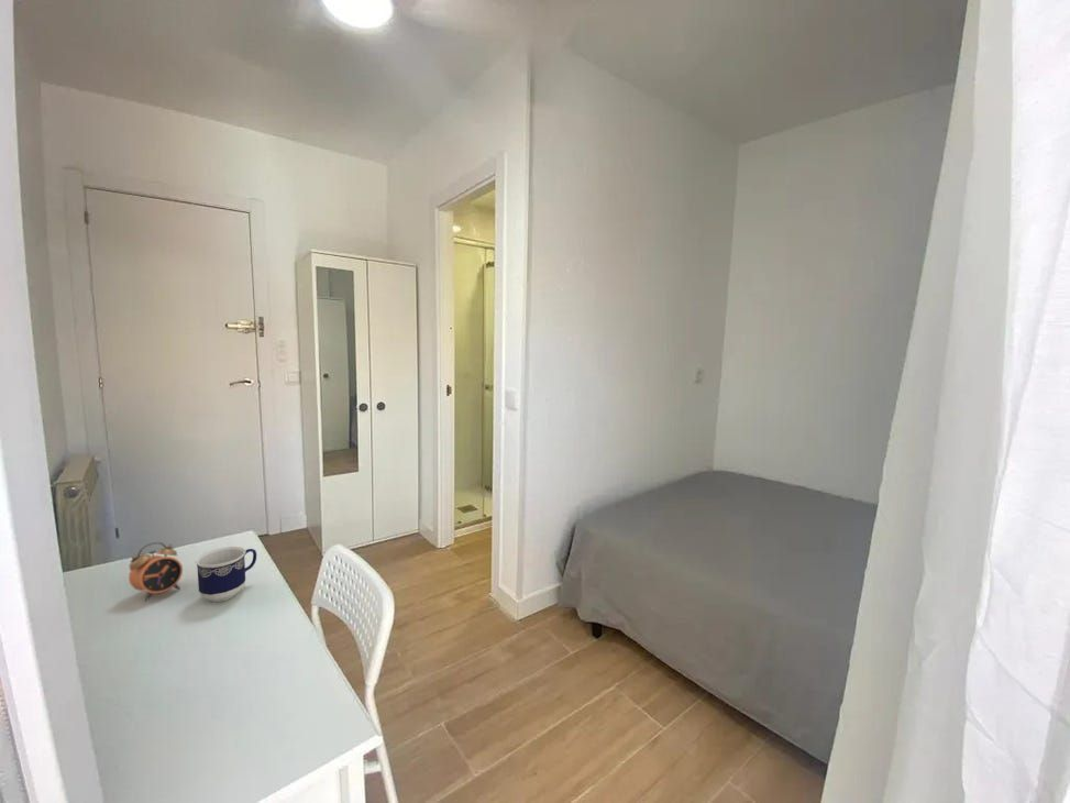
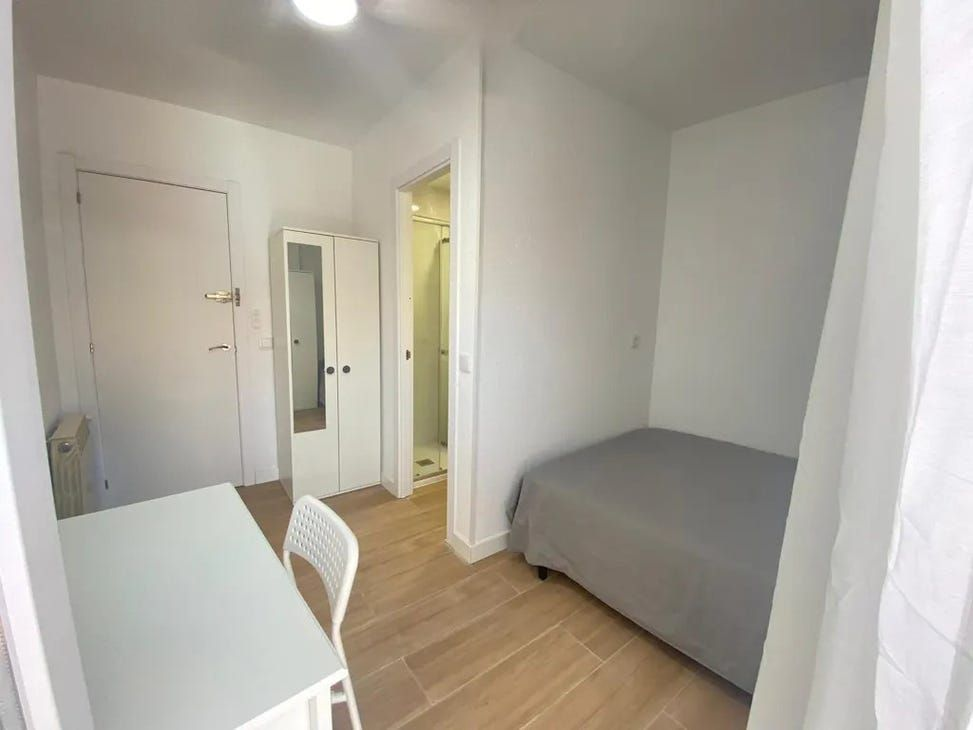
- cup (229, 572)
- alarm clock (155, 568)
